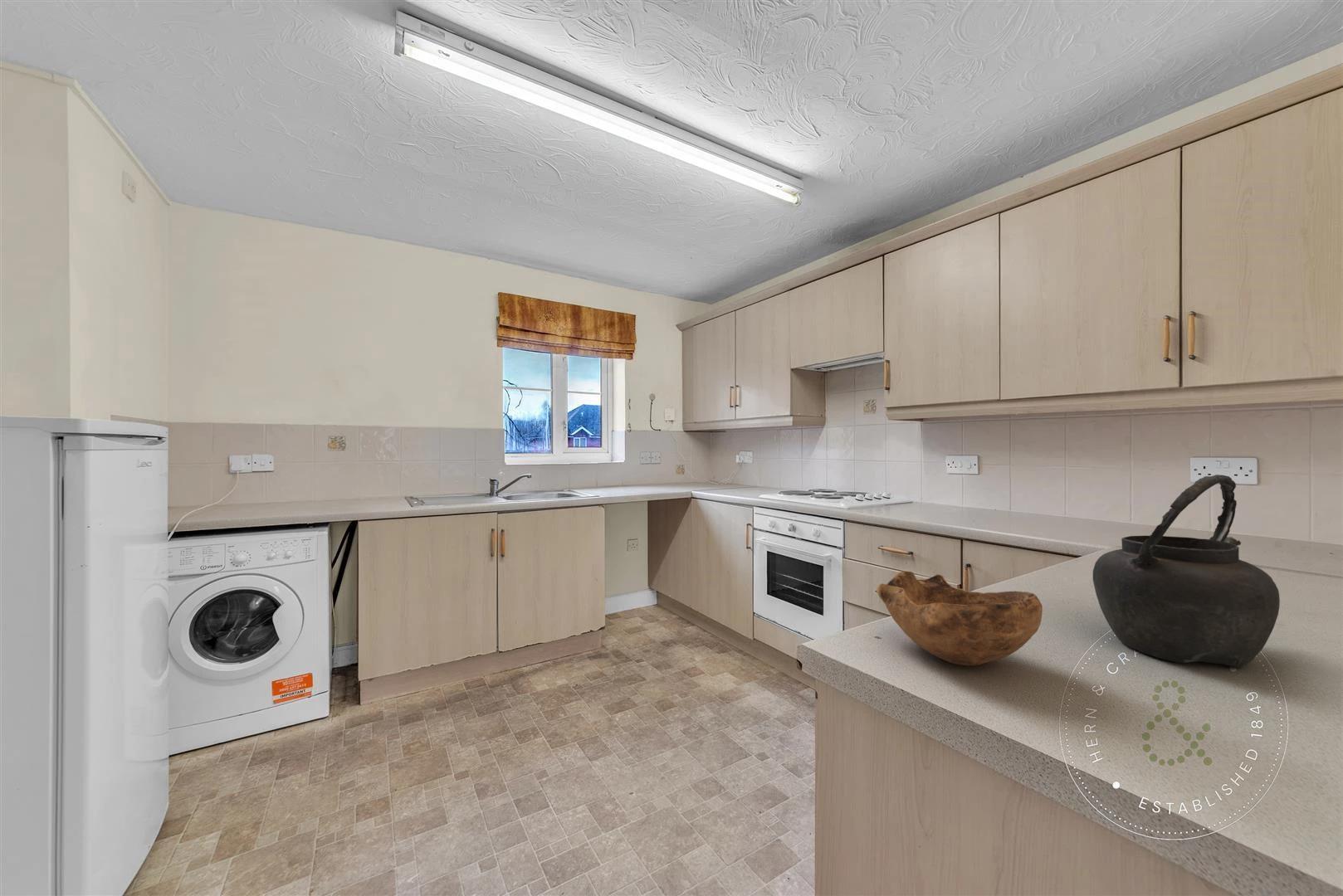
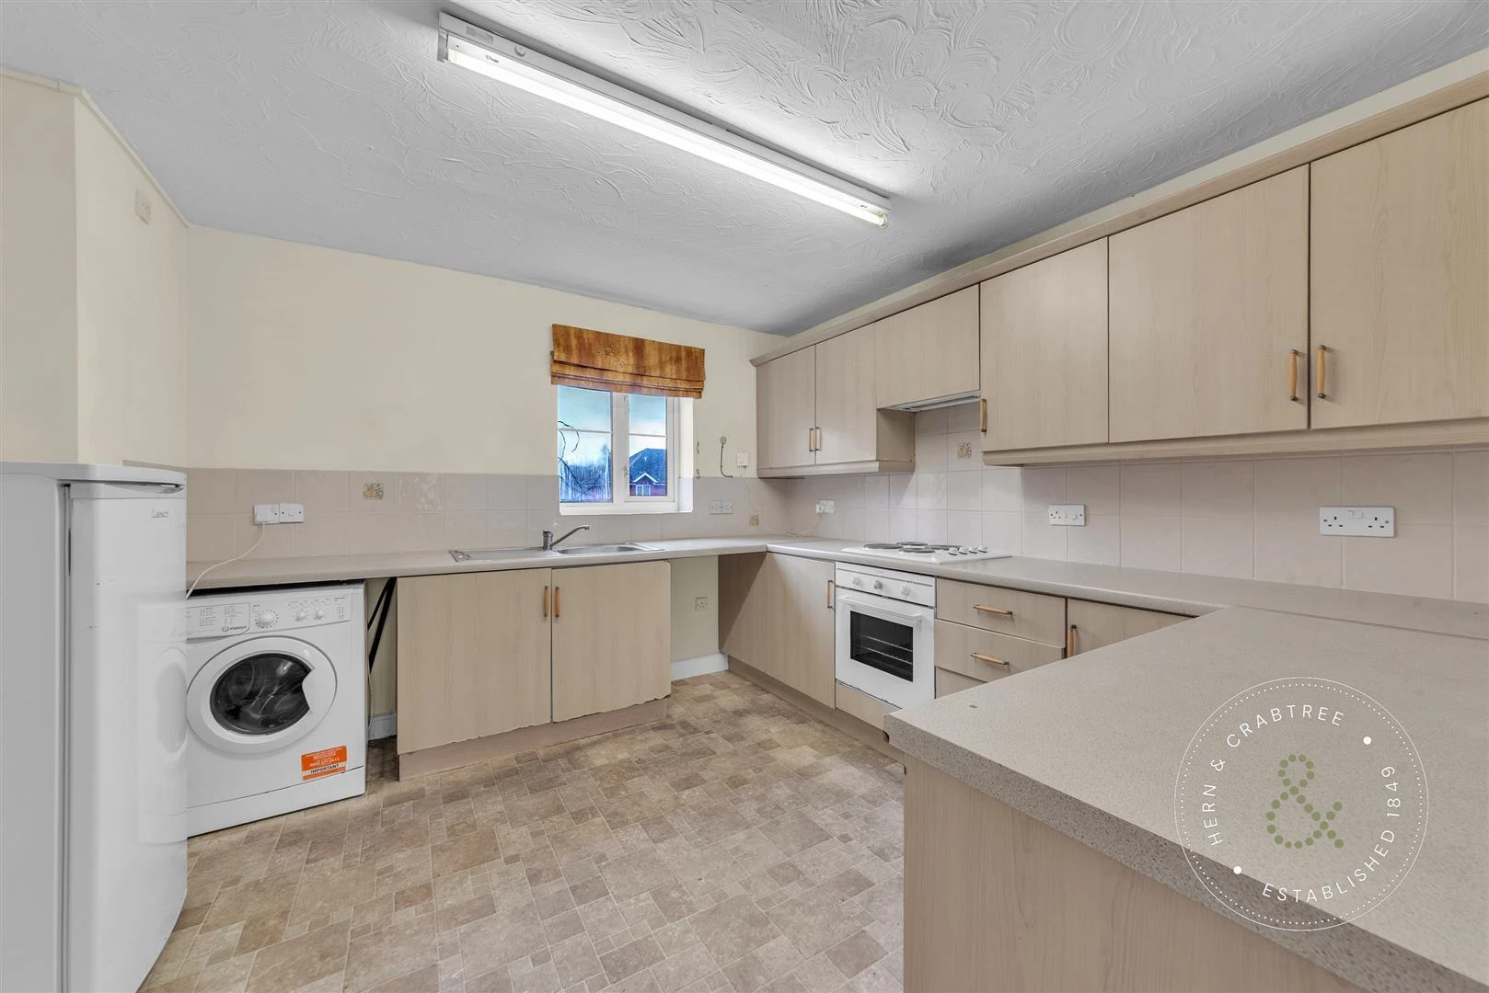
- kettle (1194, 561)
- bowl (952, 617)
